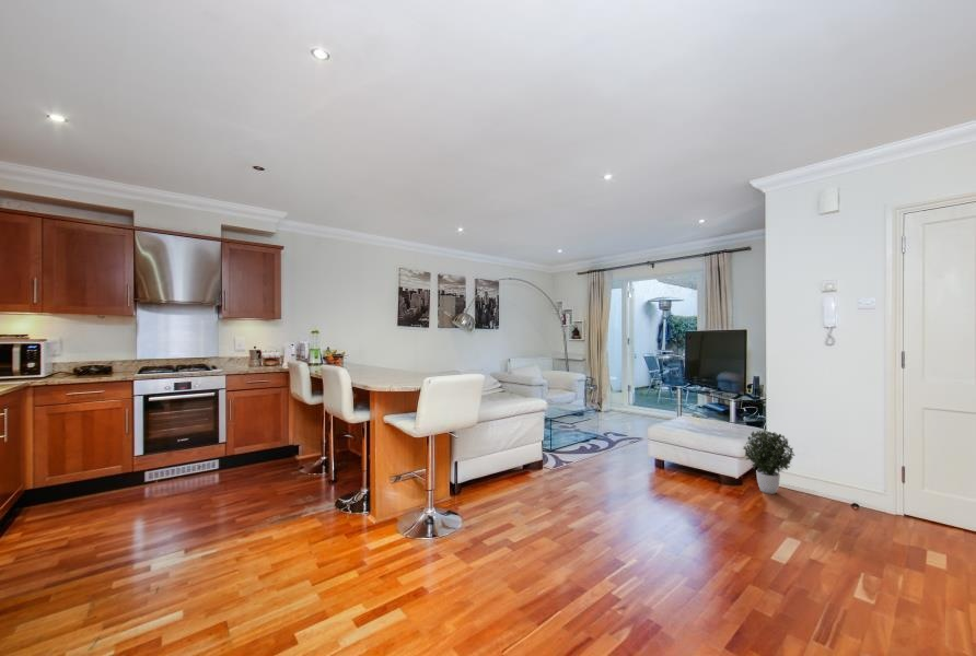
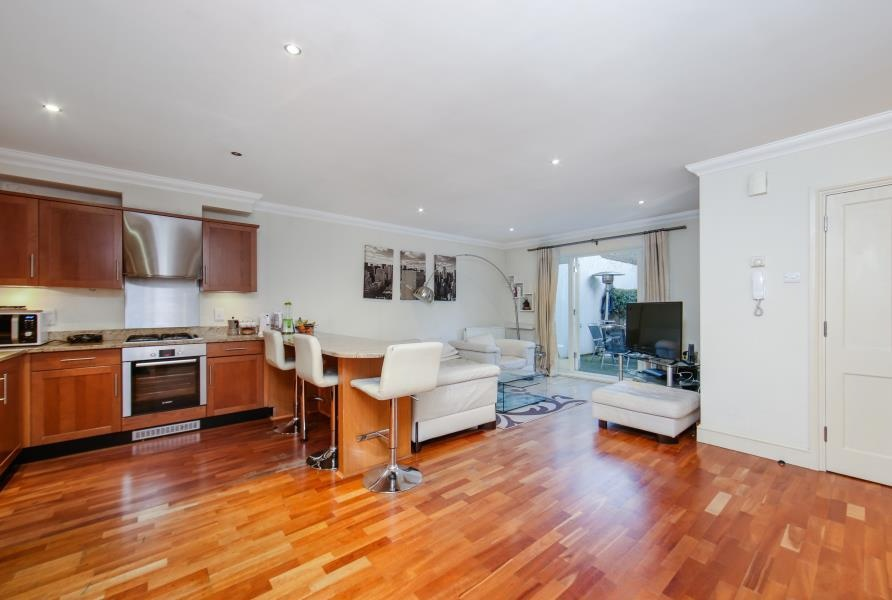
- potted plant (768, 460)
